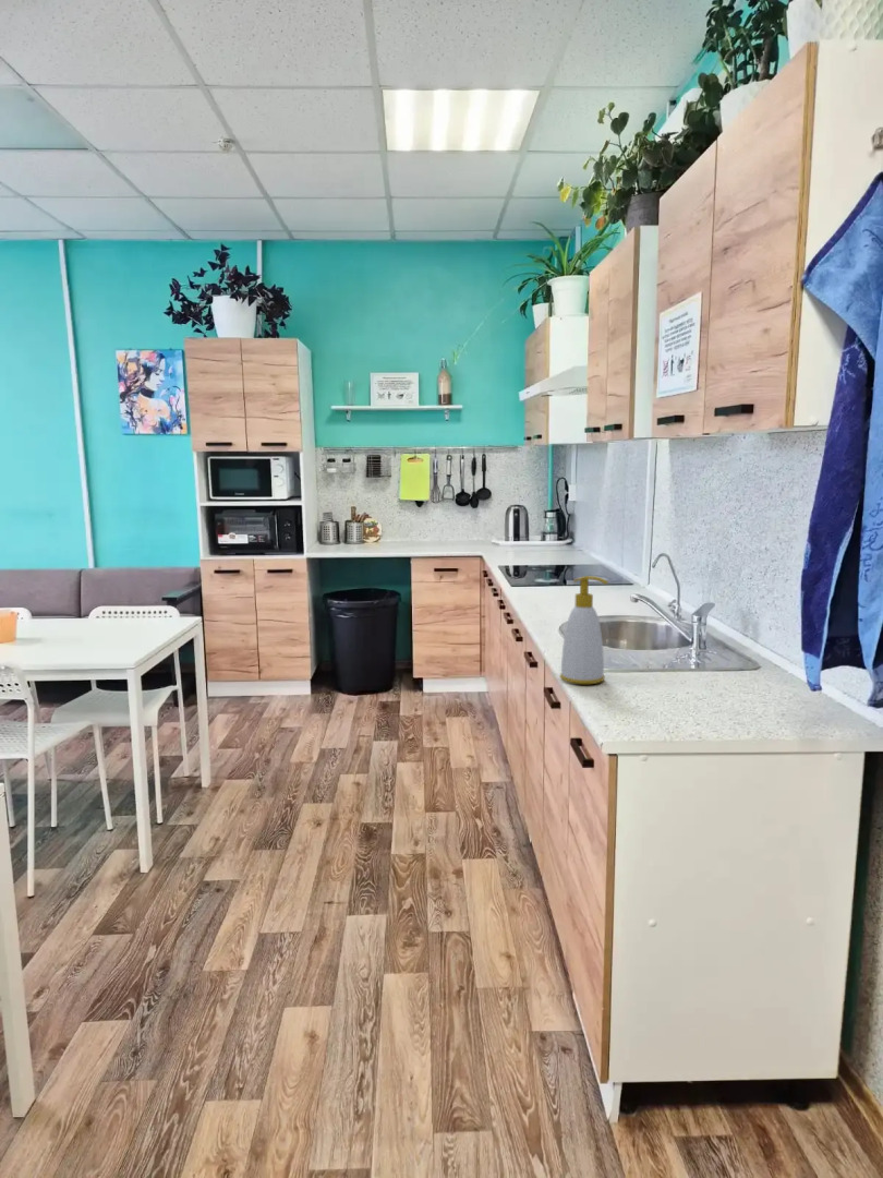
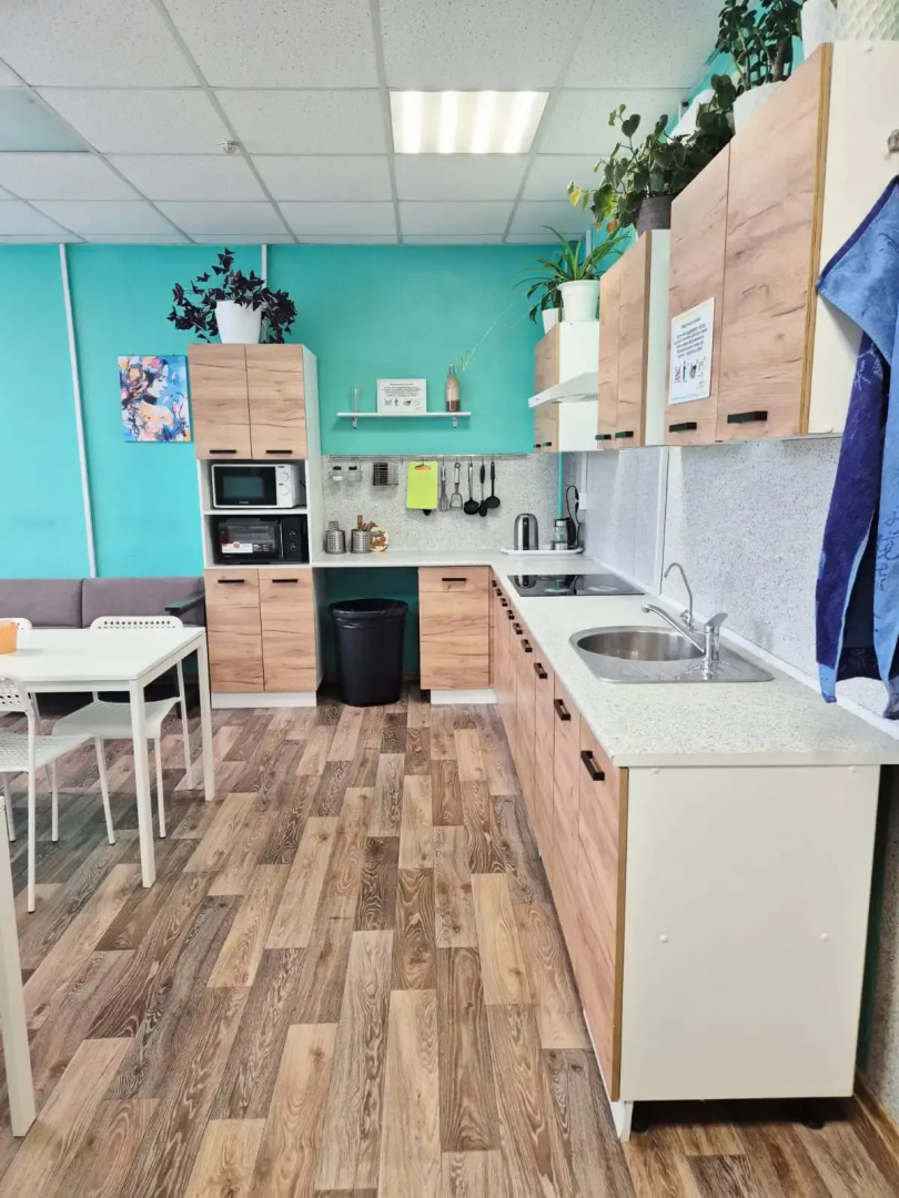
- soap bottle (583, 628)
